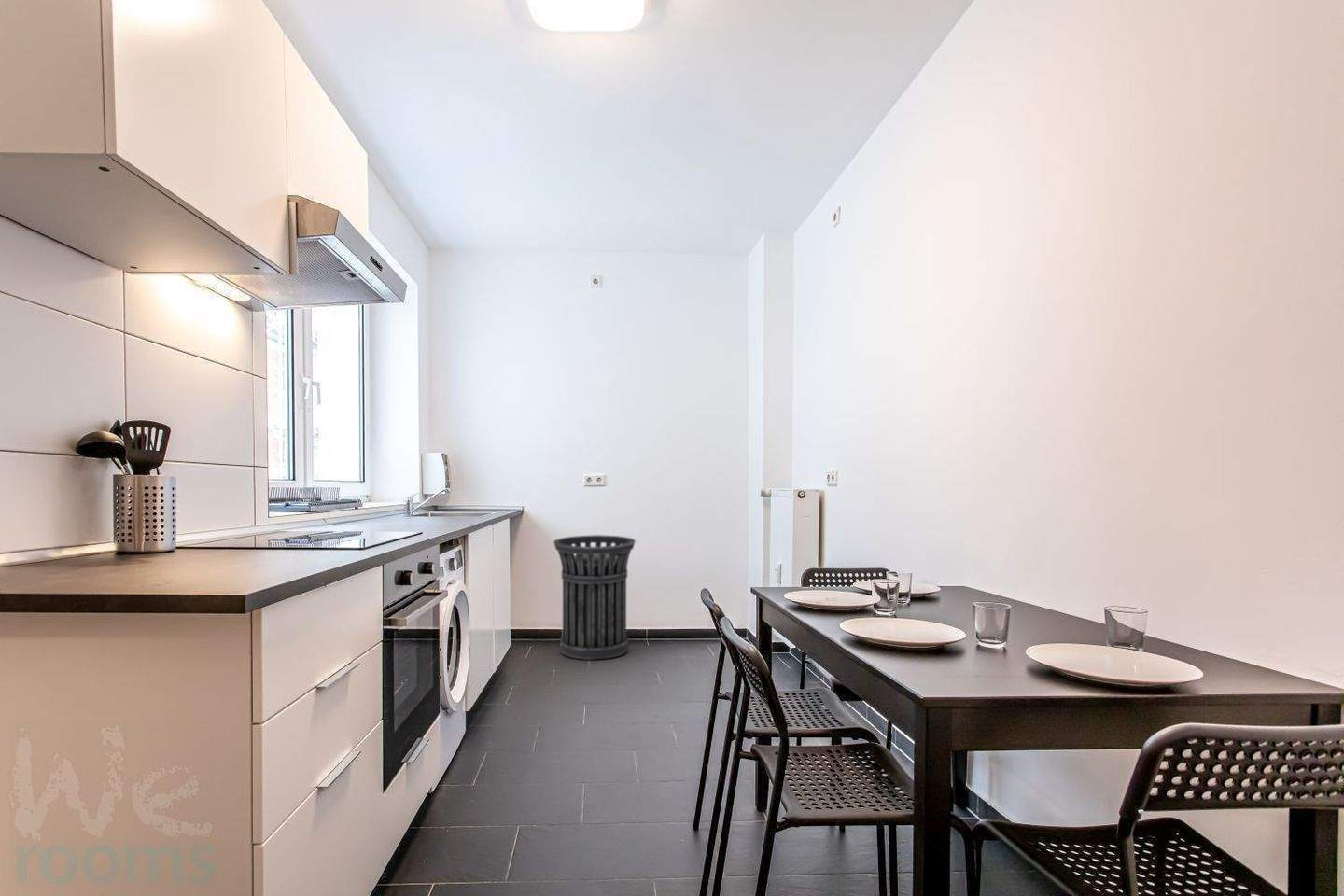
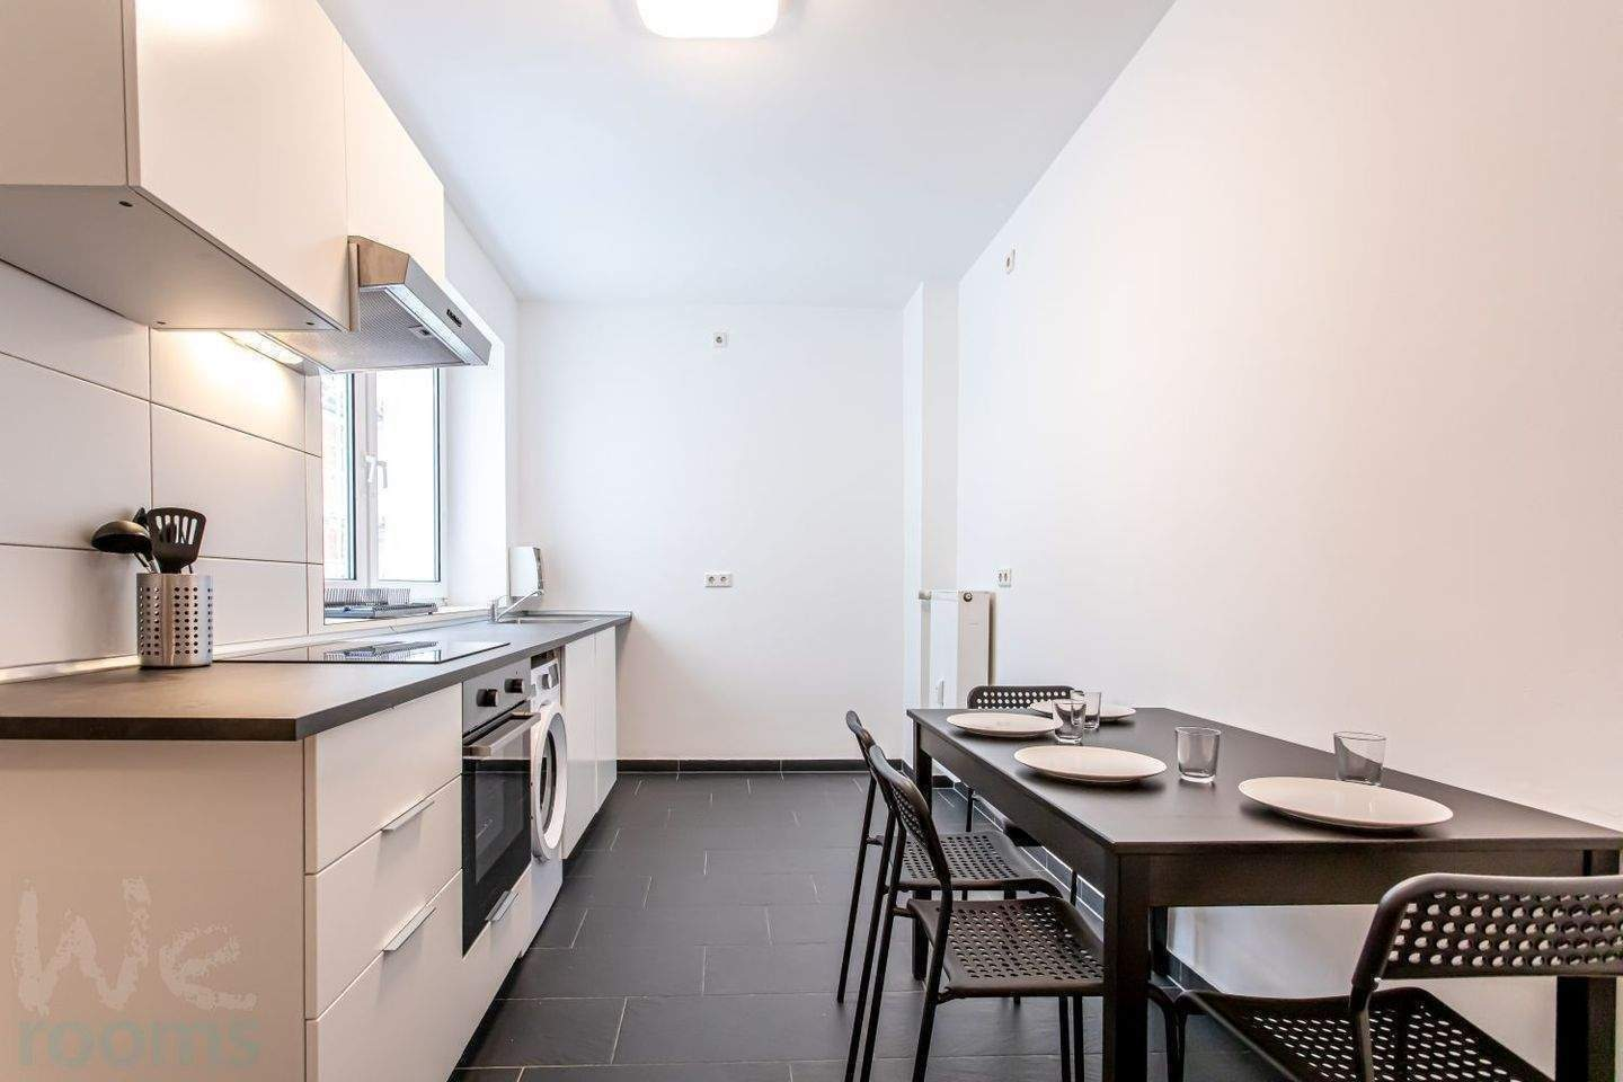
- trash can (595, 596)
